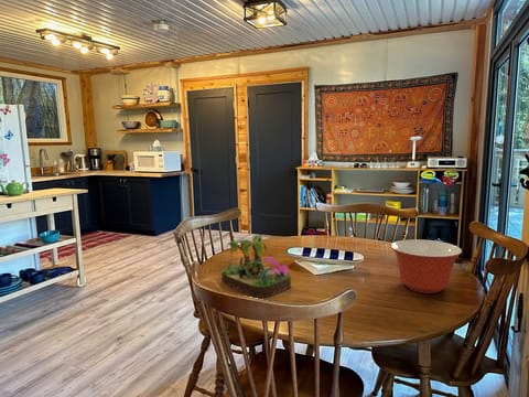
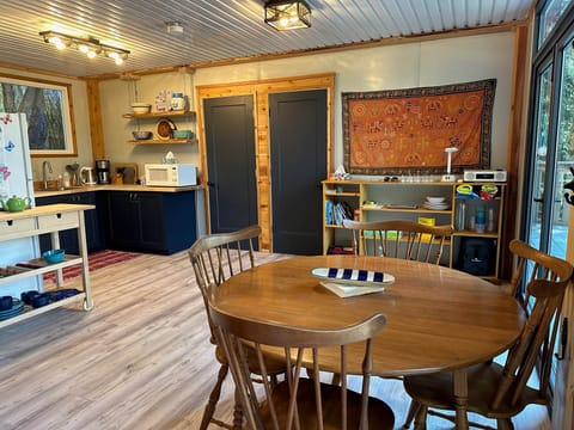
- mixing bowl (424, 267)
- plant (250, 259)
